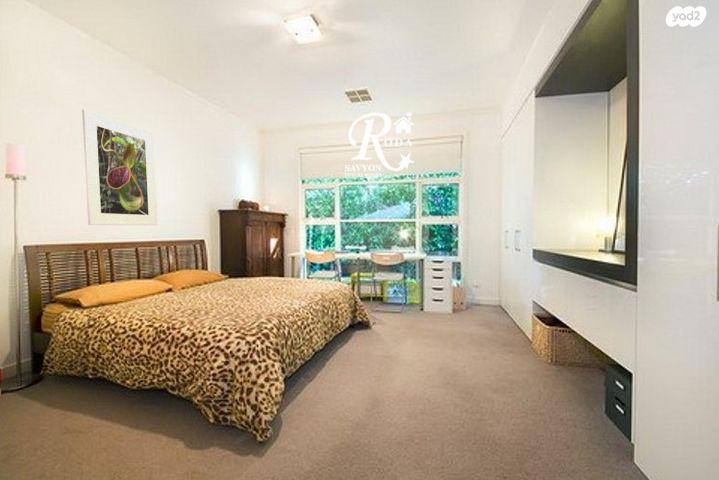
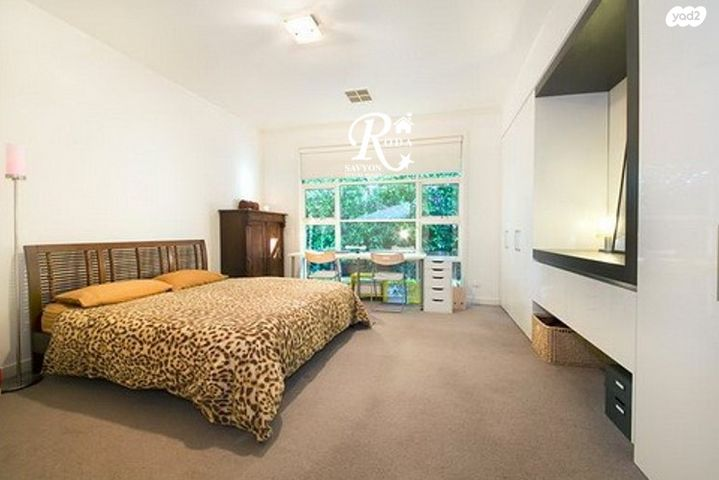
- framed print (124, 174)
